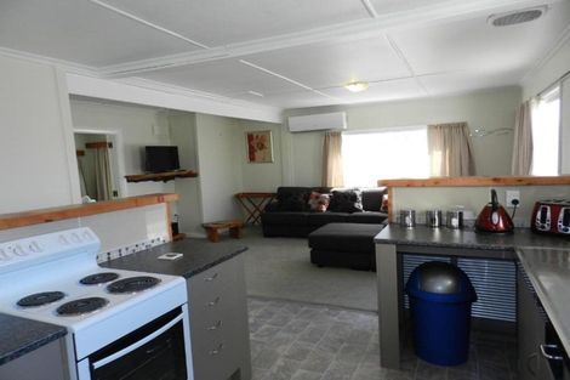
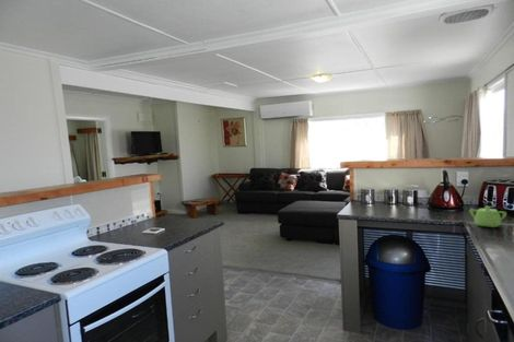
+ teapot (488, 215)
